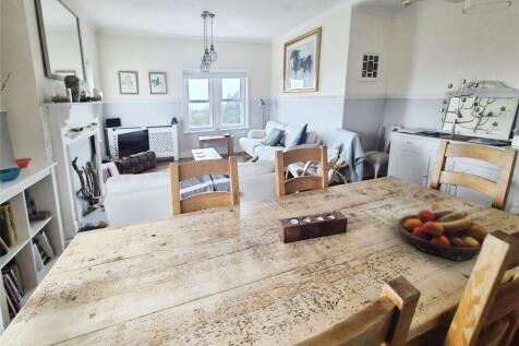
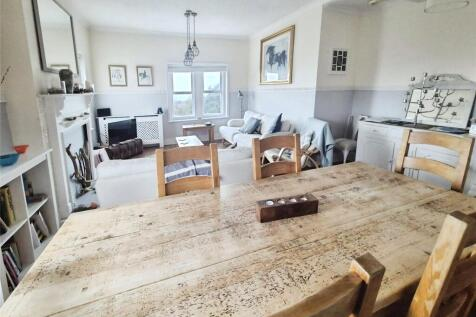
- fruit bowl (440, 226)
